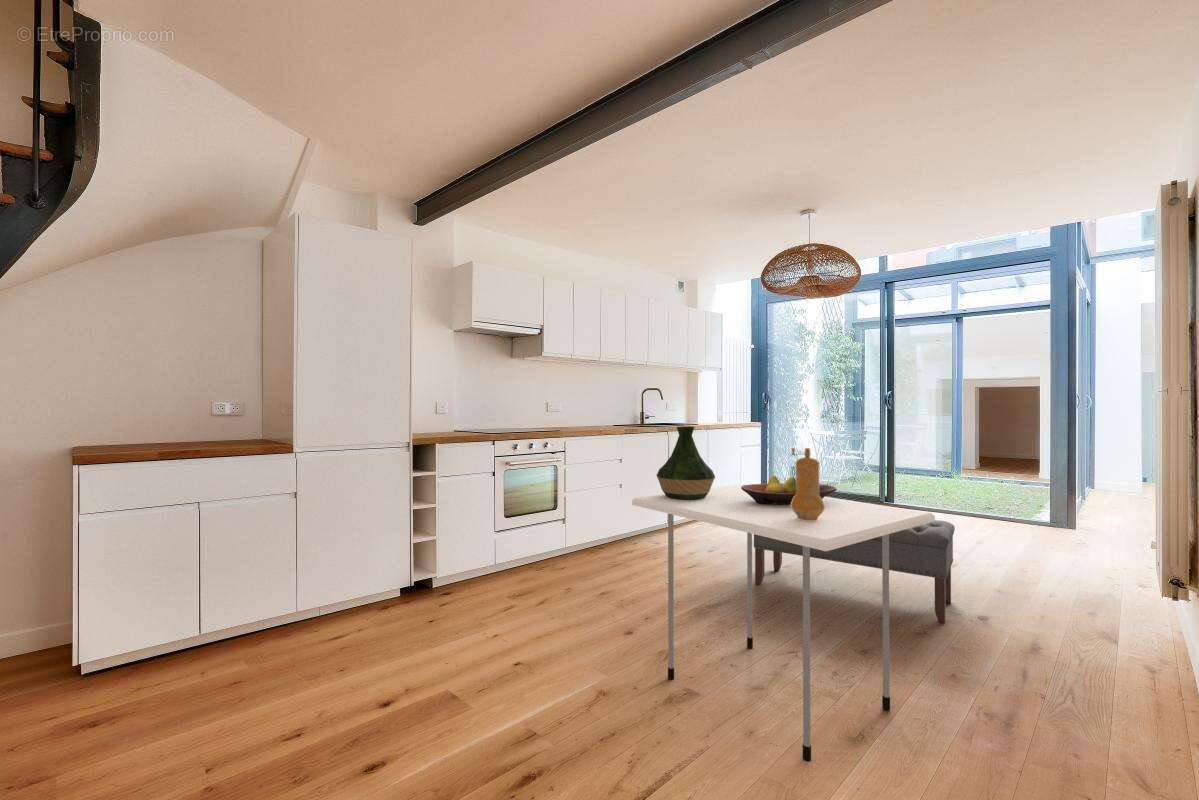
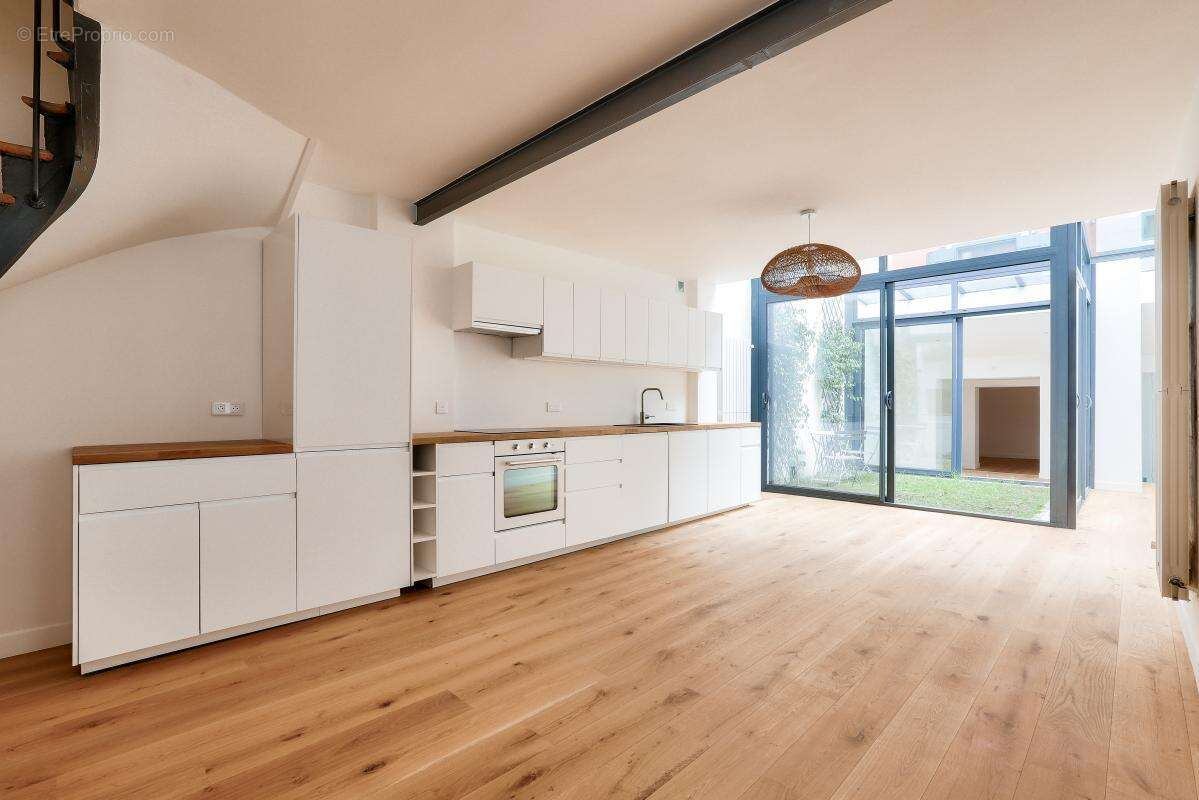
- fruit bowl (787, 488)
- pepper mill (805, 482)
- vase (685, 461)
- dining table (751, 597)
- bench (848, 553)
